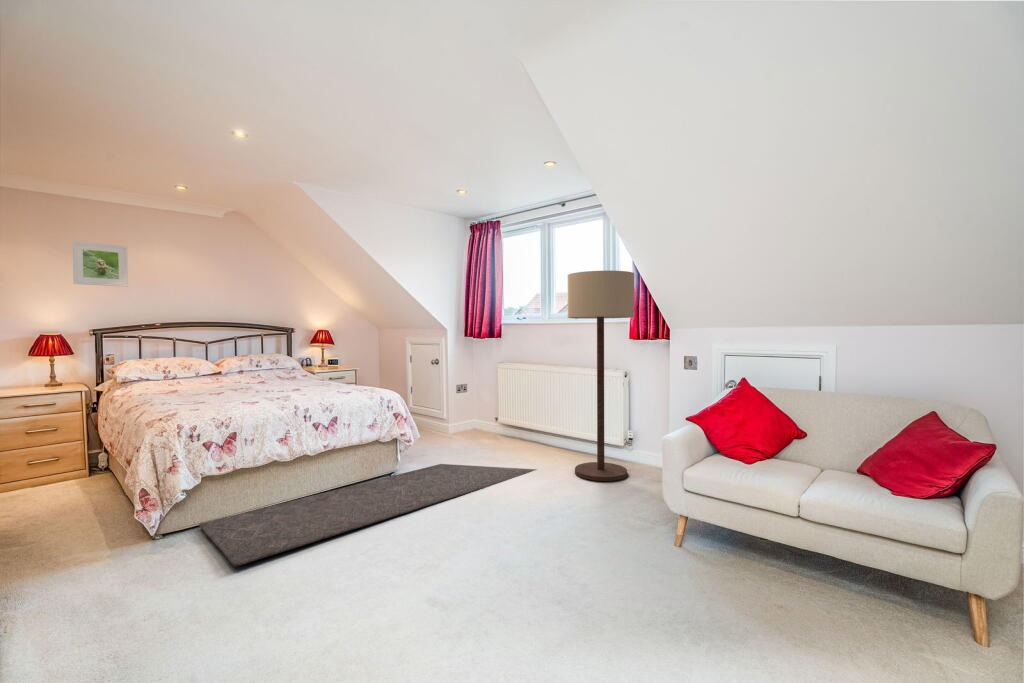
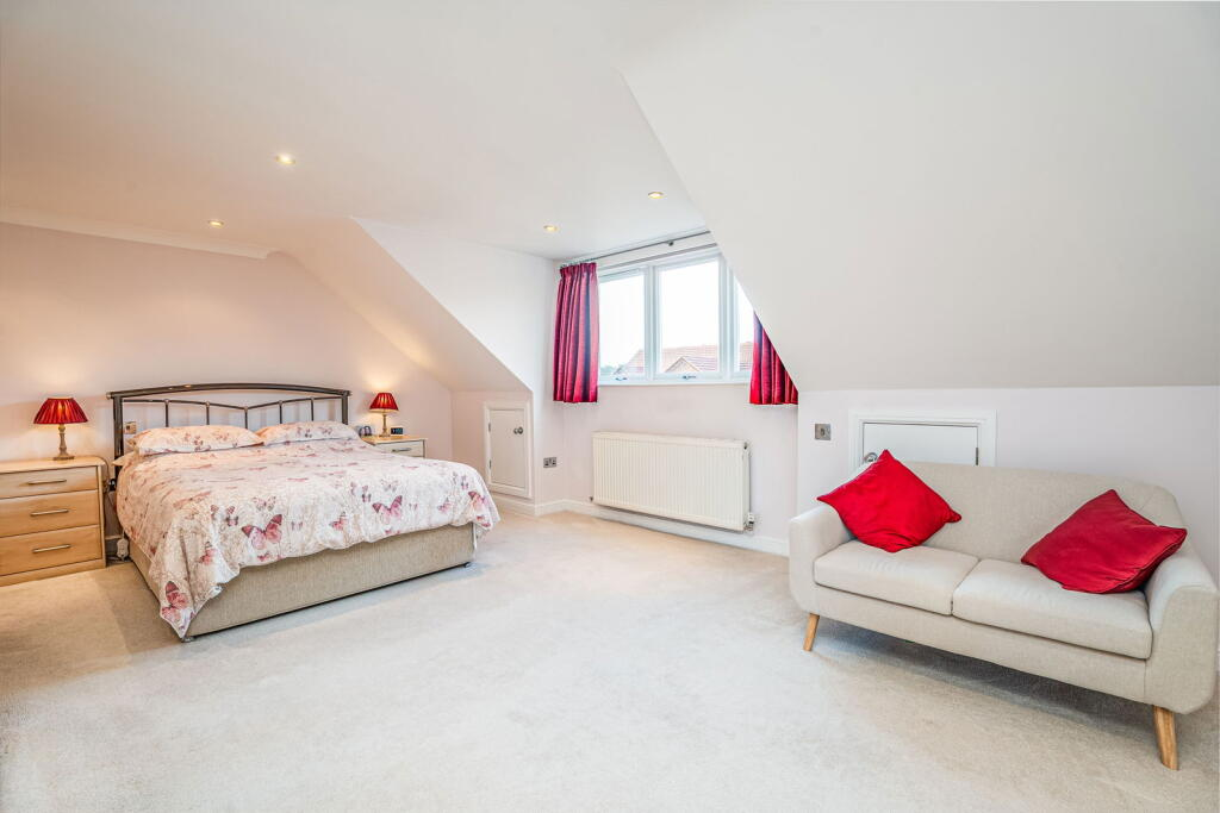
- floor lamp (600, 374)
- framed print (101, 264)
- rug (406, 490)
